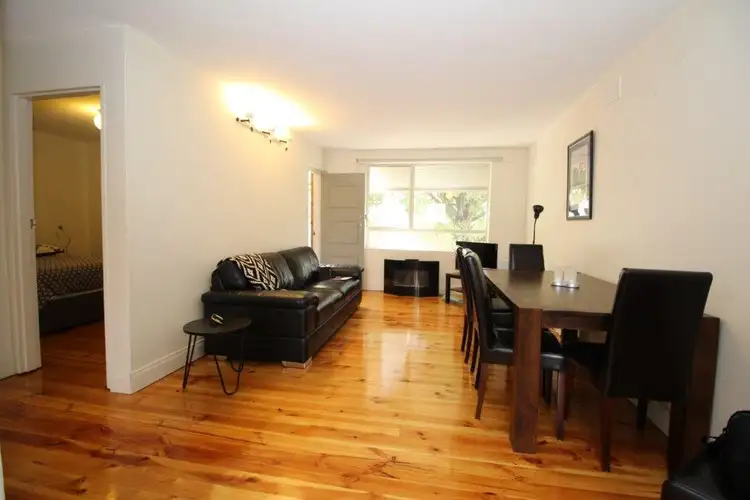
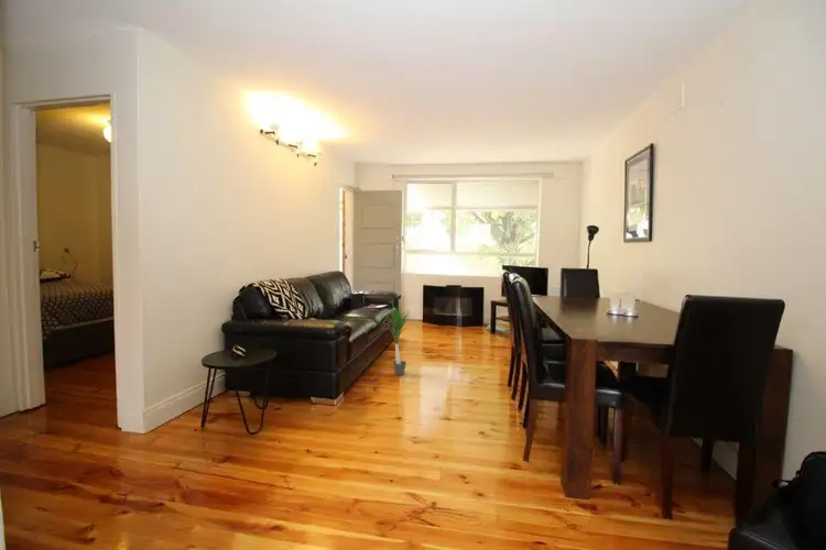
+ potted plant (396, 336)
